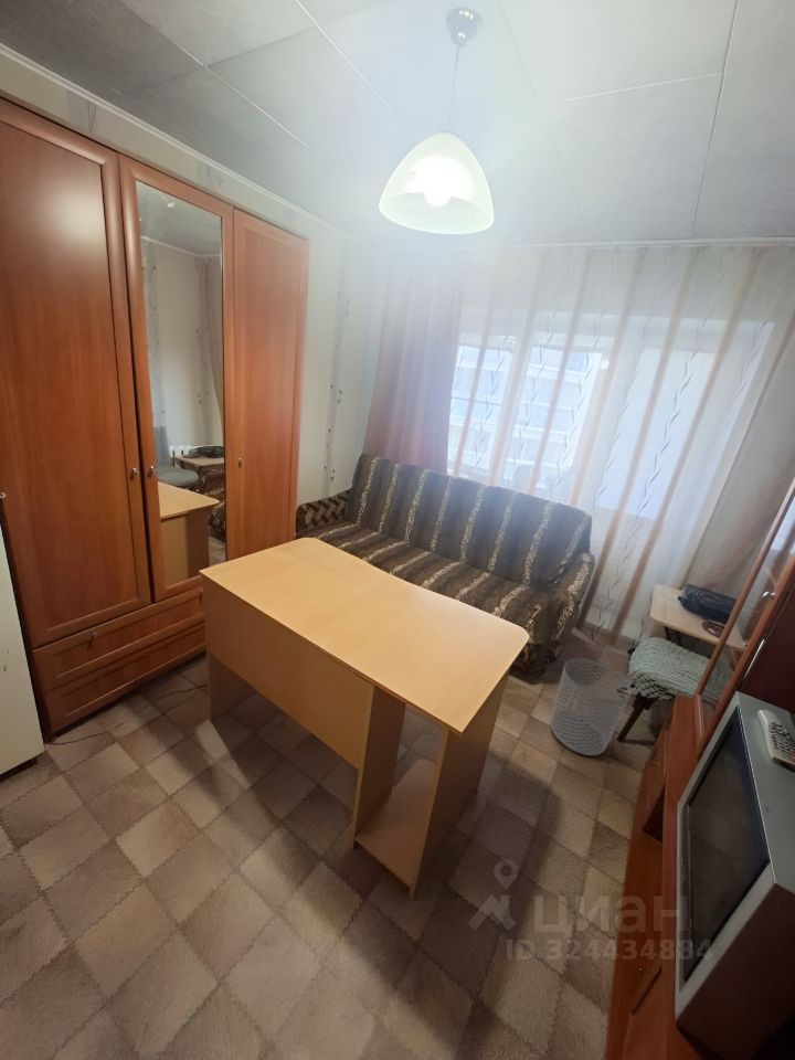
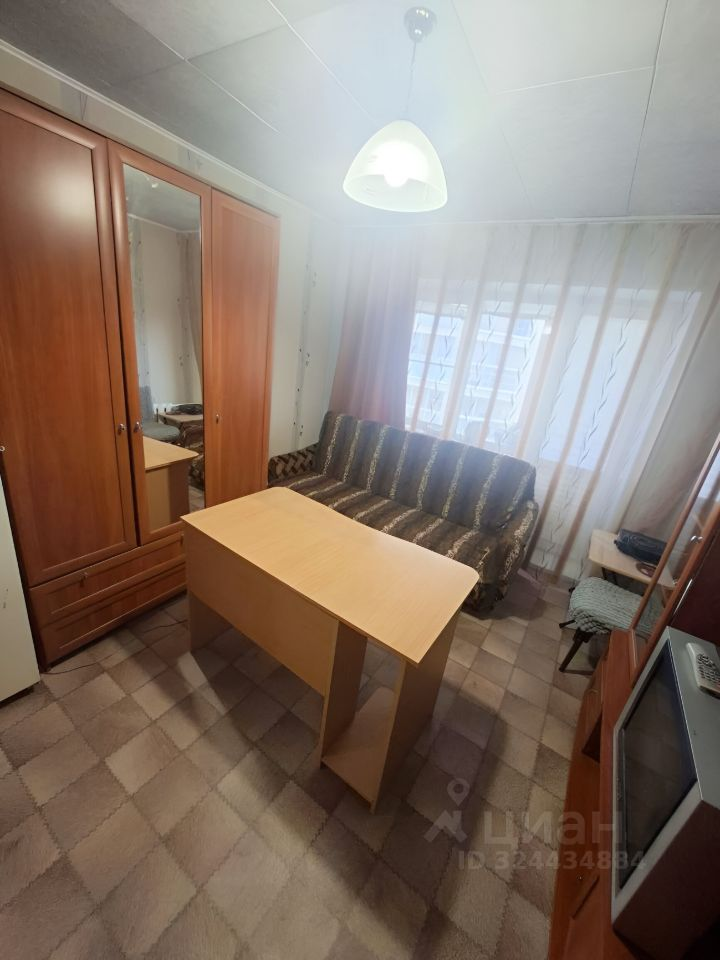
- waste bin (586, 707)
